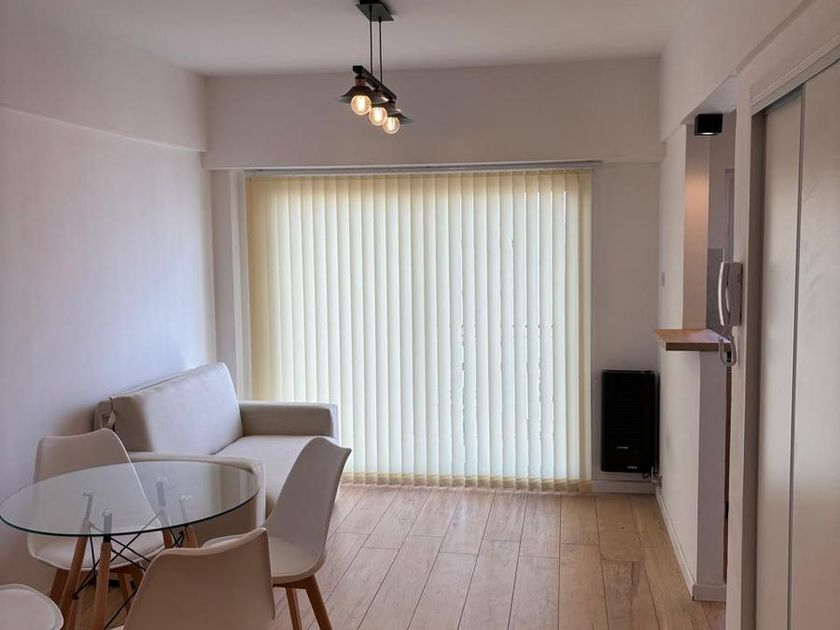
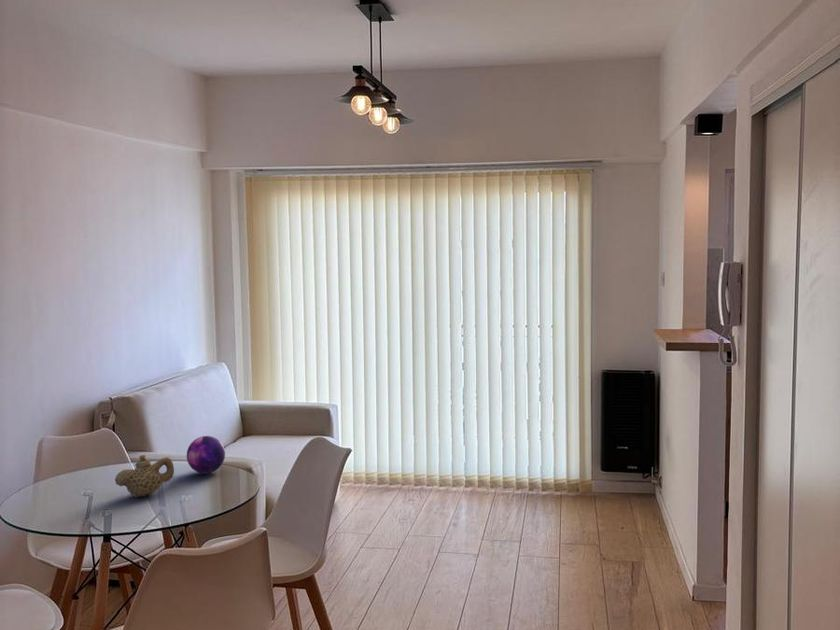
+ teapot (144, 475)
+ decorative orb (205, 454)
